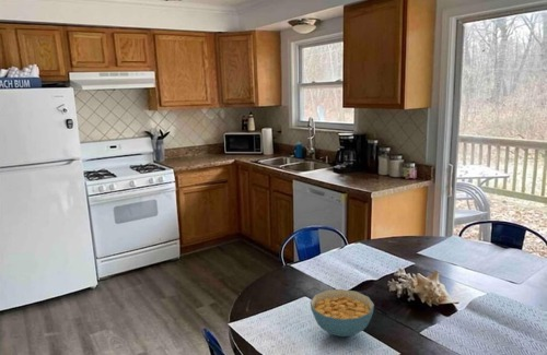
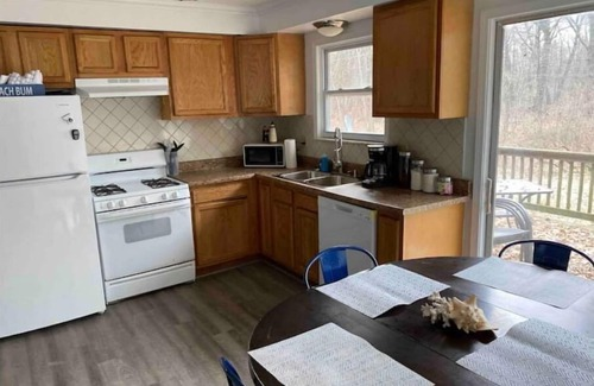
- cereal bowl (341, 317)
